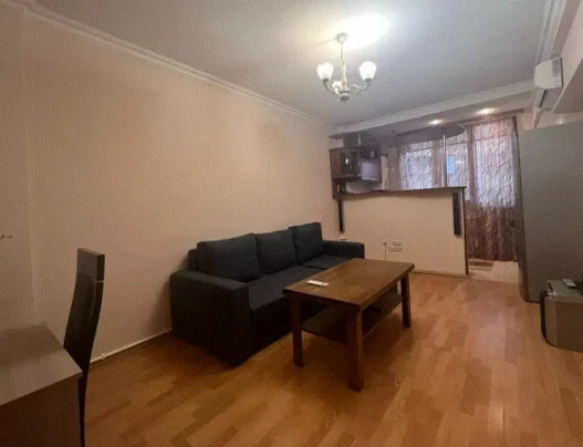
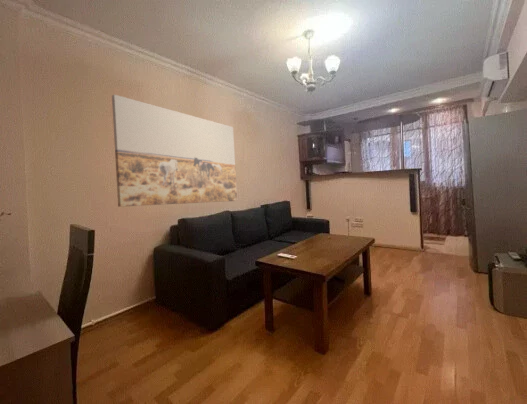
+ wall art (187, 158)
